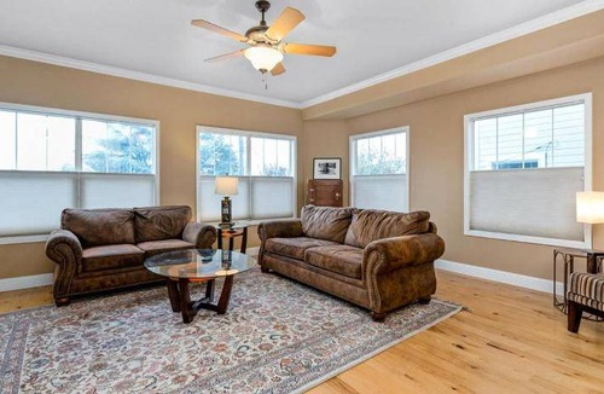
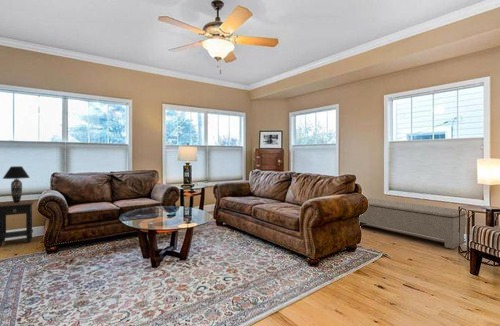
+ side table (15, 214)
+ bench (401, 218)
+ table lamp (16, 184)
